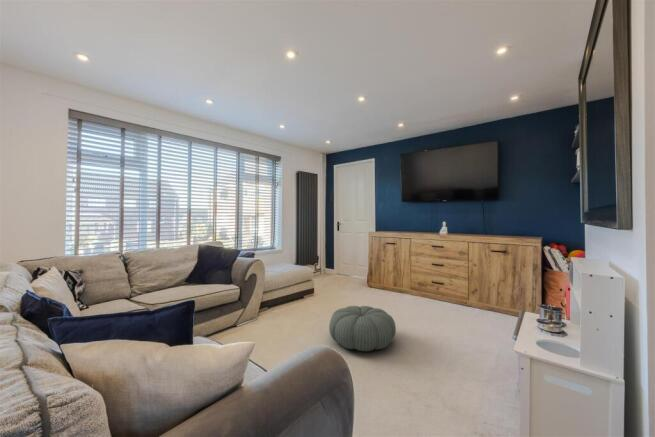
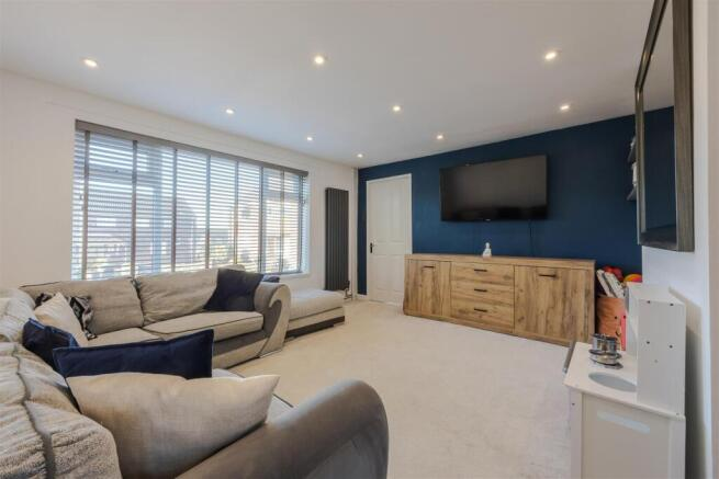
- pouf (361, 326)
